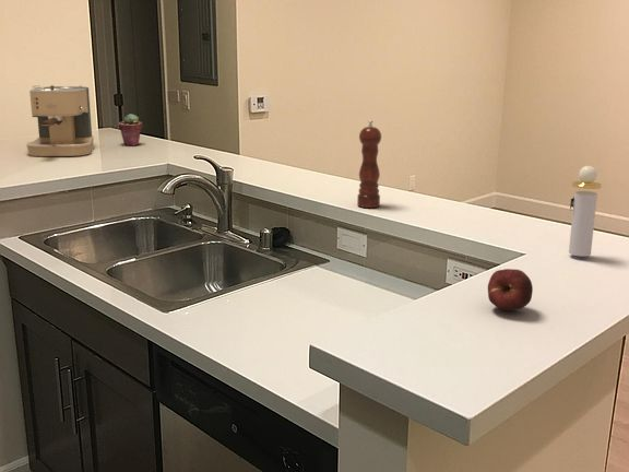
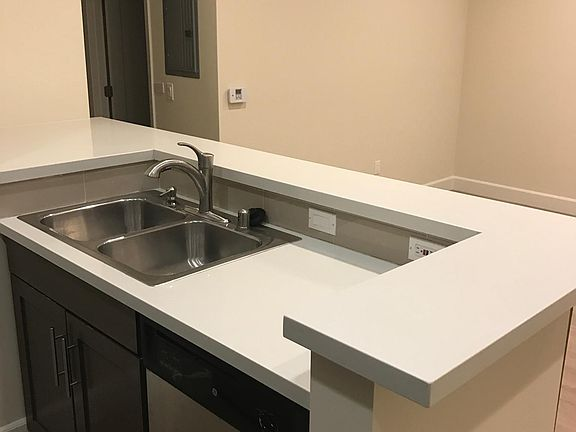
- apple (510, 288)
- coffee maker (58, 118)
- potted succulent (130, 129)
- pepper mill (369, 163)
- perfume bottle (583, 211)
